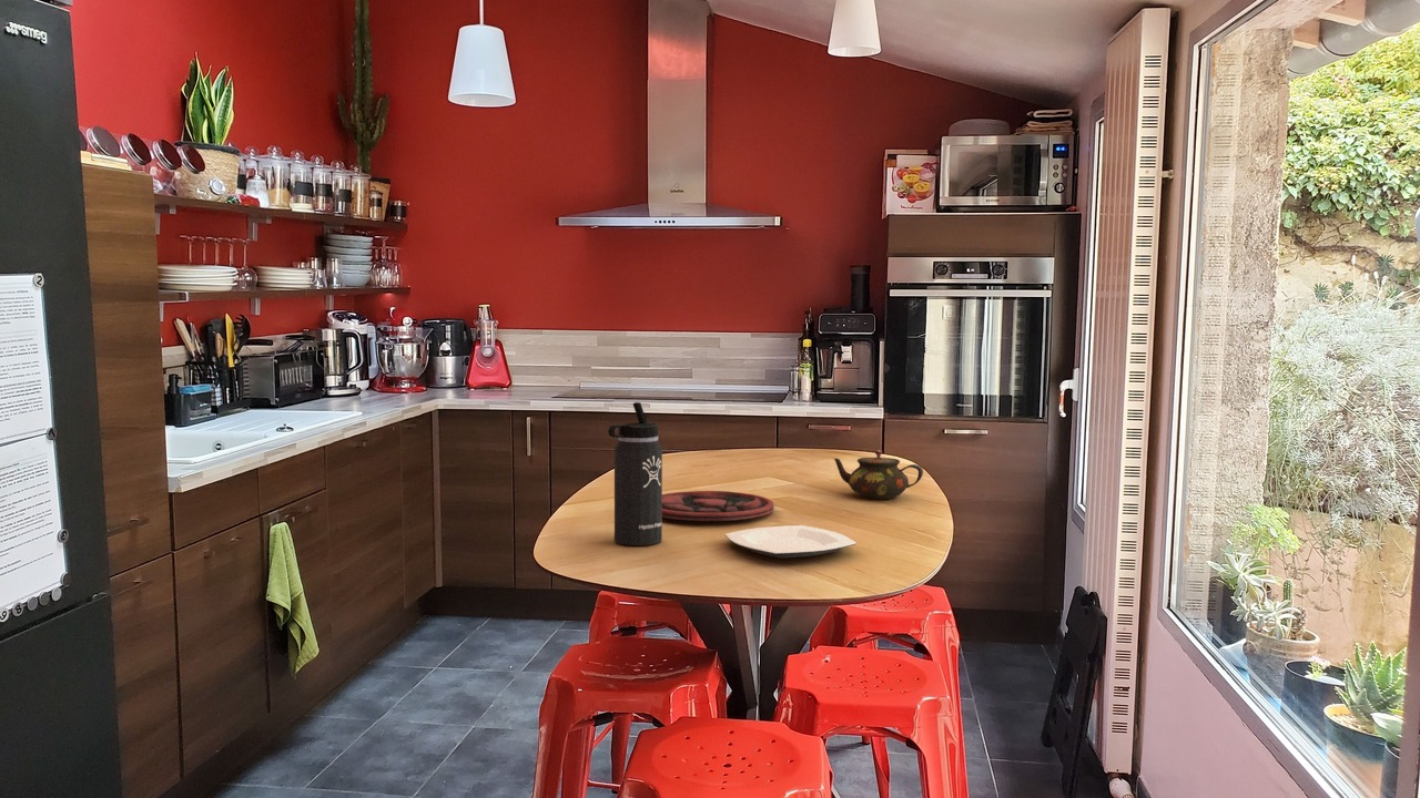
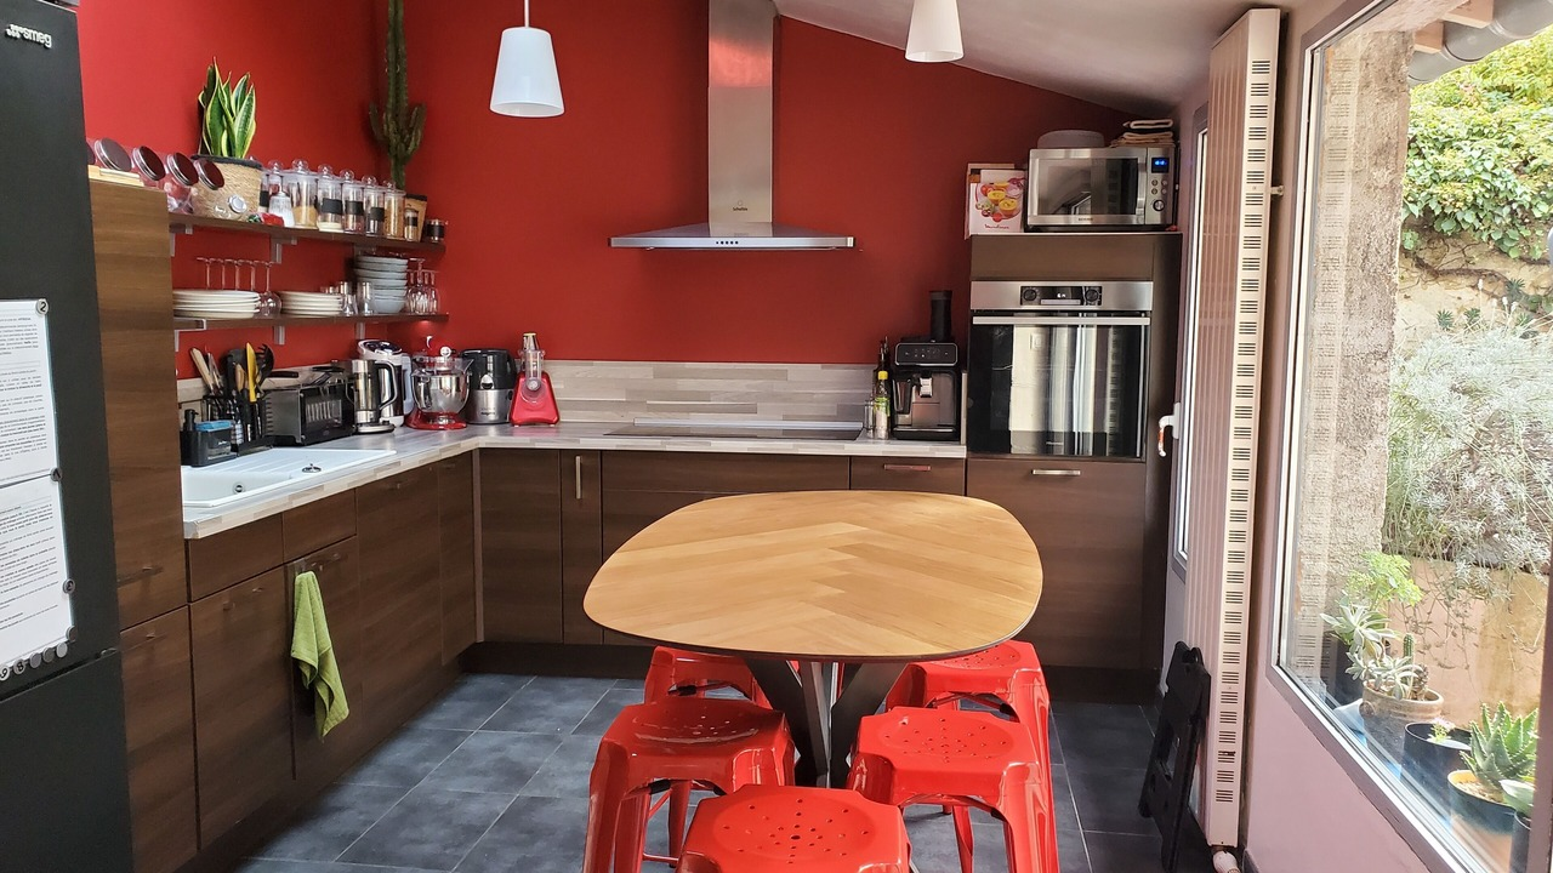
- teapot (876, 472)
- plate (708, 504)
- thermos bottle (633, 472)
- plate (789, 542)
